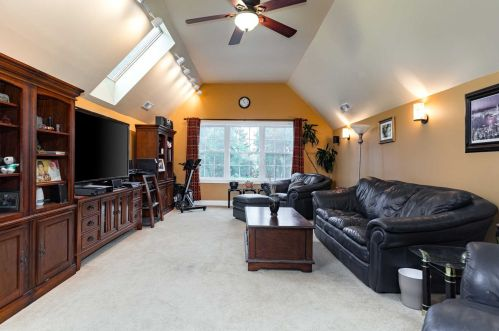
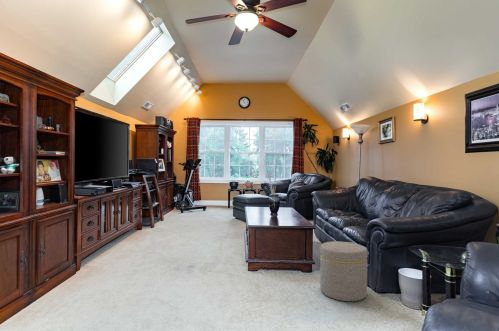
+ ottoman (343, 269)
